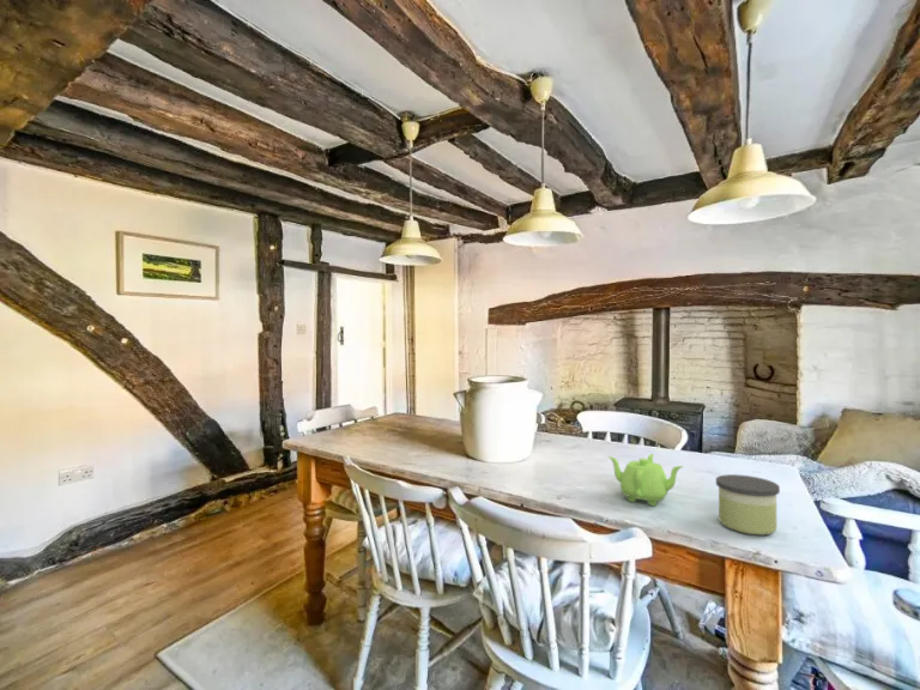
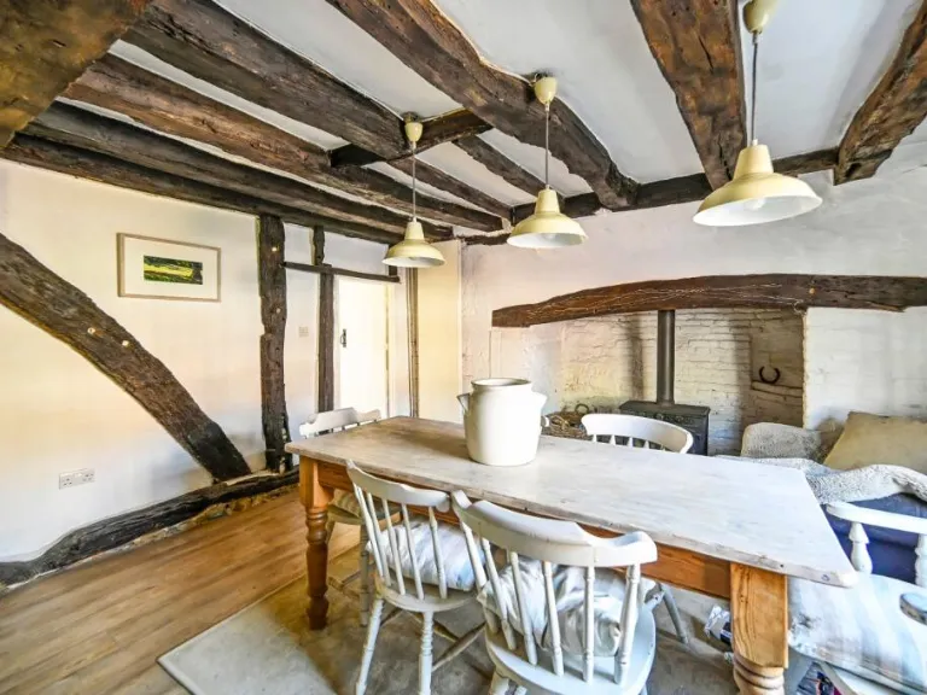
- candle (746, 504)
- teapot (644, 478)
